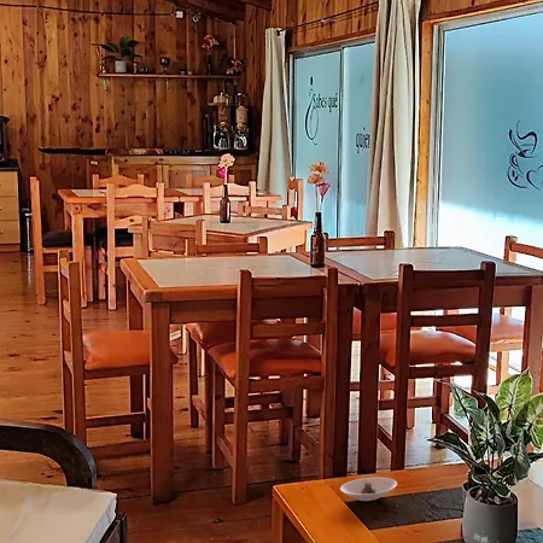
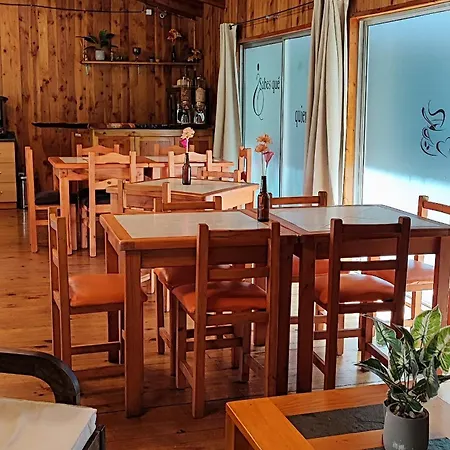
- saucer (368, 490)
